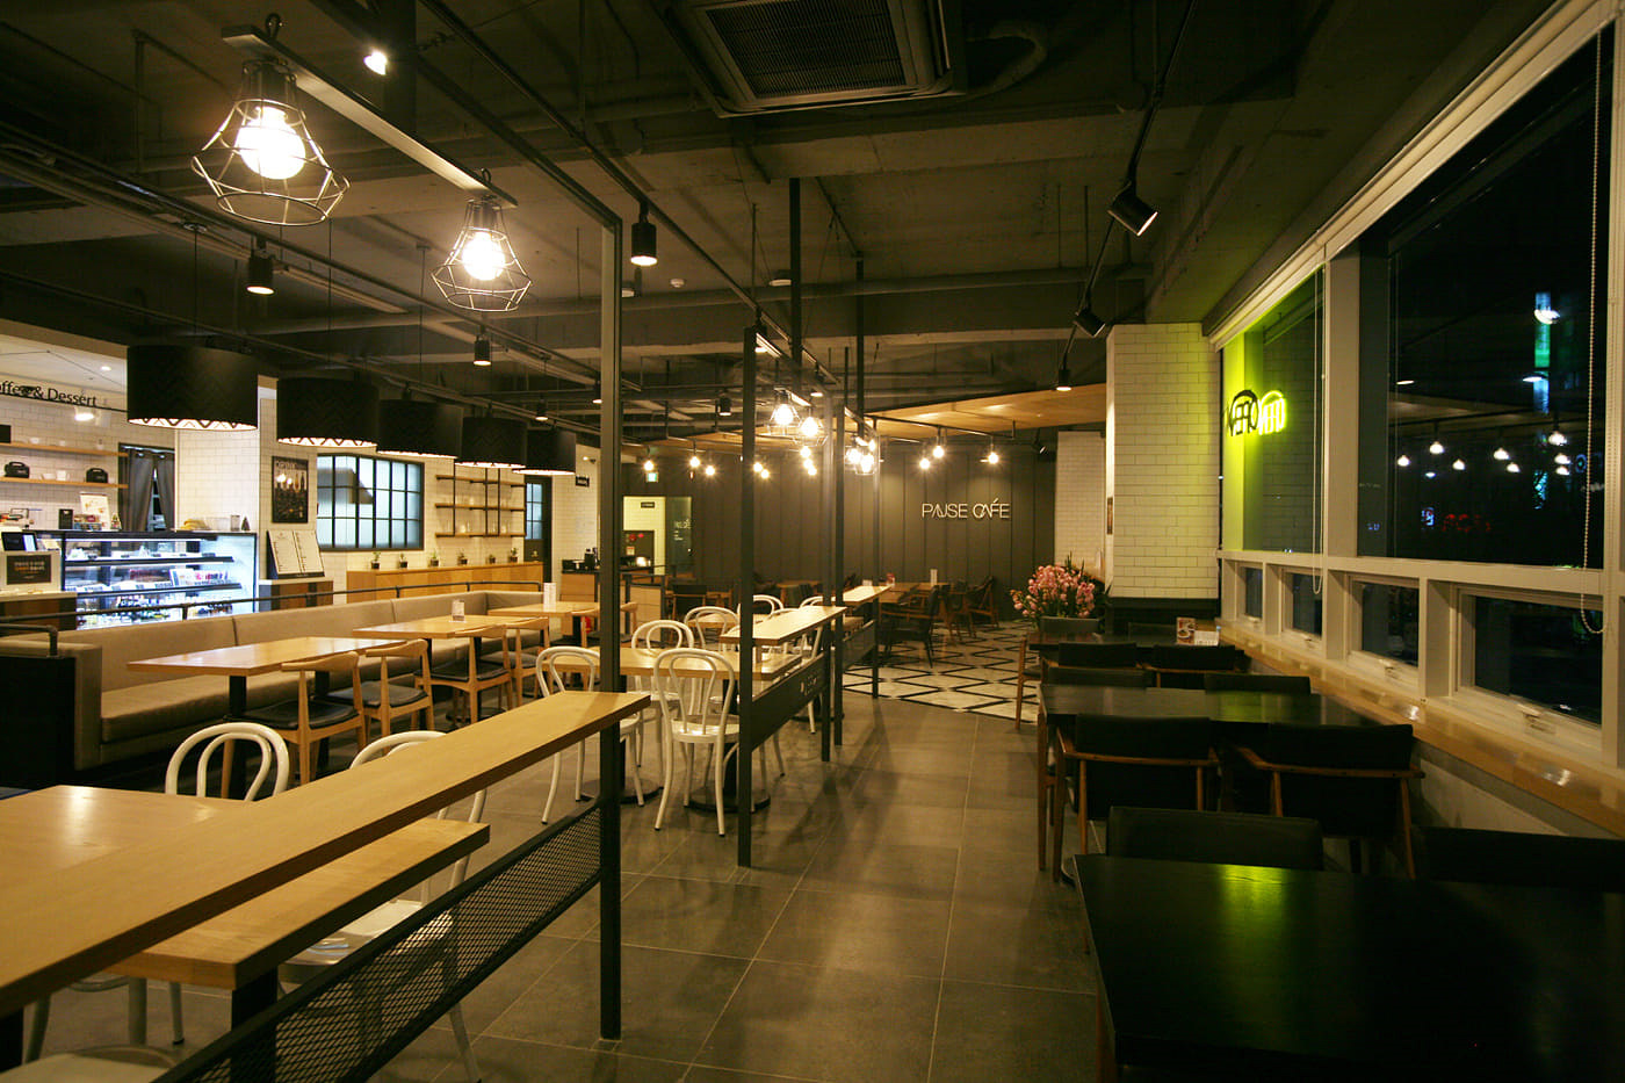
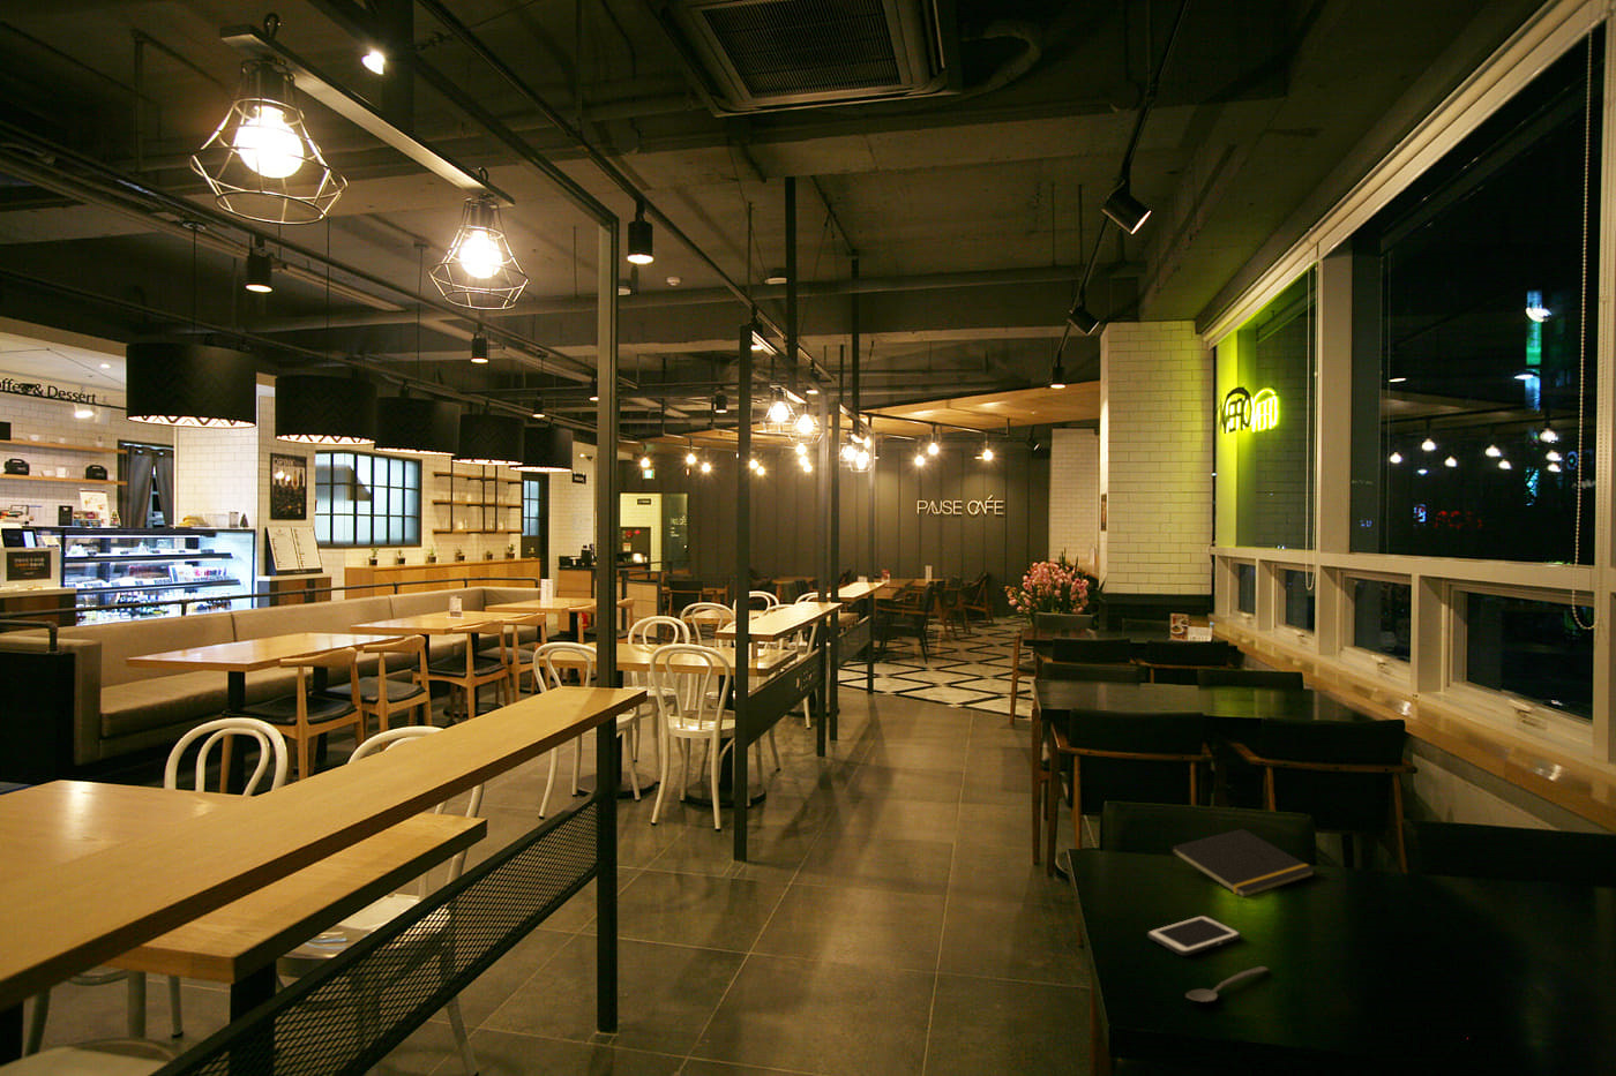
+ cell phone (1193, 934)
+ spoon (1228, 982)
+ notepad (1242, 860)
